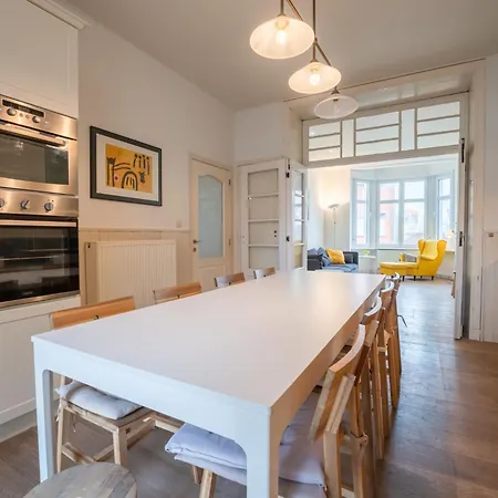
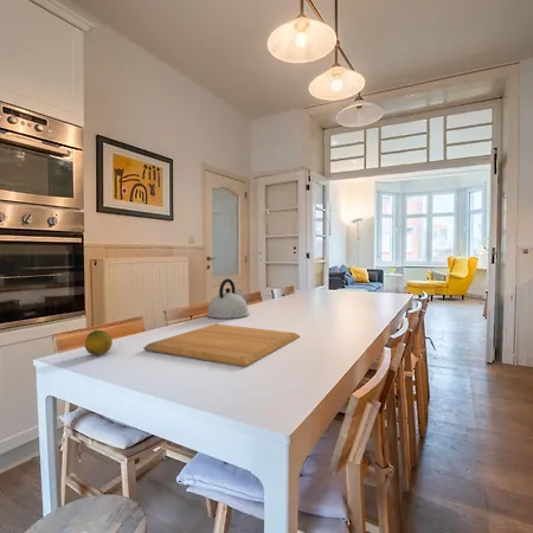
+ kettle (229, 296)
+ fruit (98, 342)
+ chopping board (226, 340)
